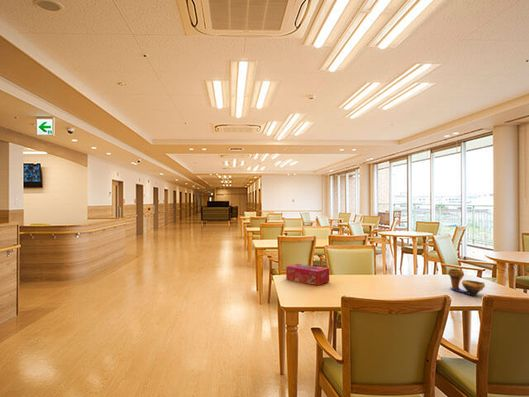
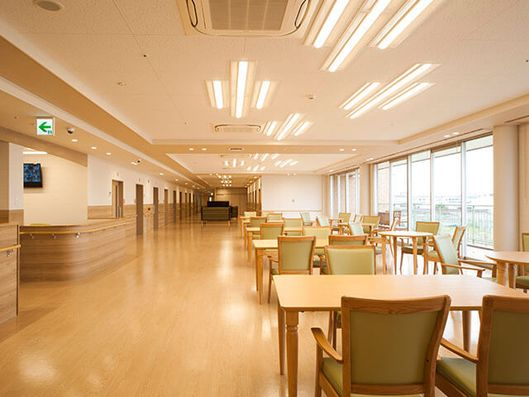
- decorative bowl (465, 282)
- tissue box (307, 273)
